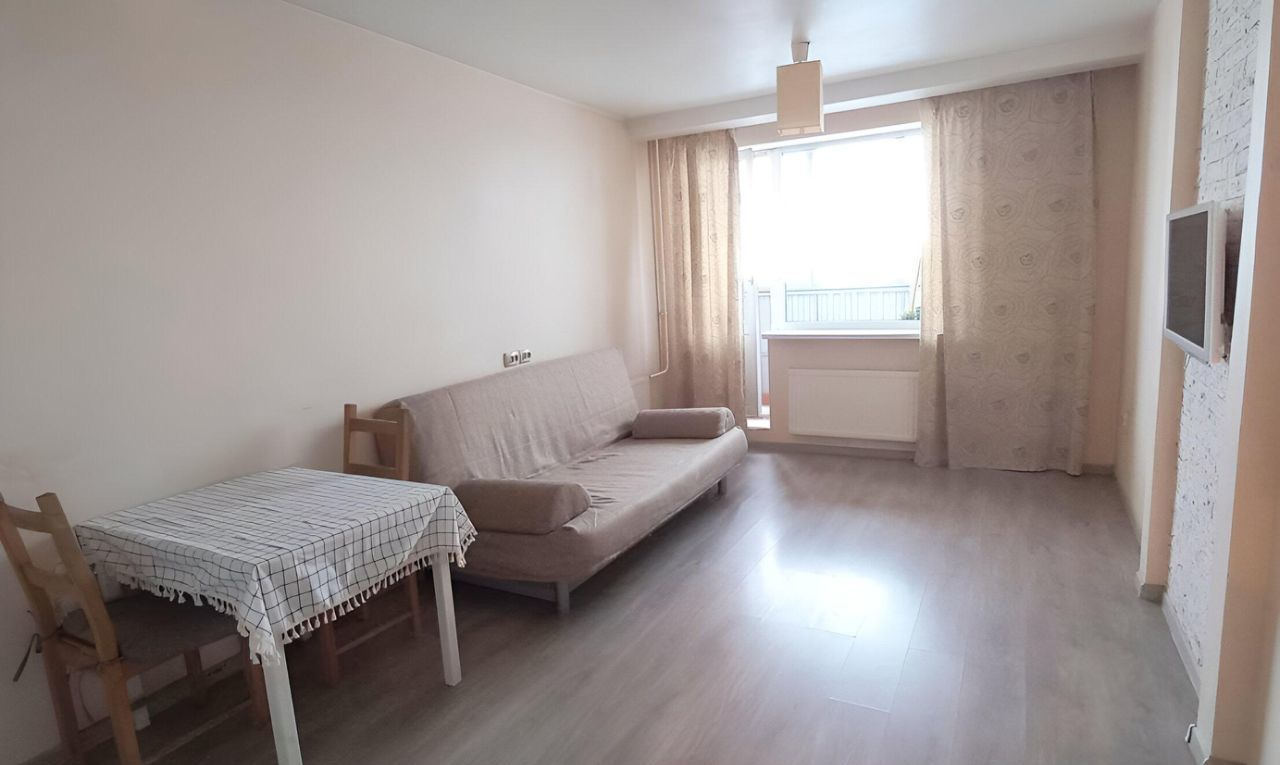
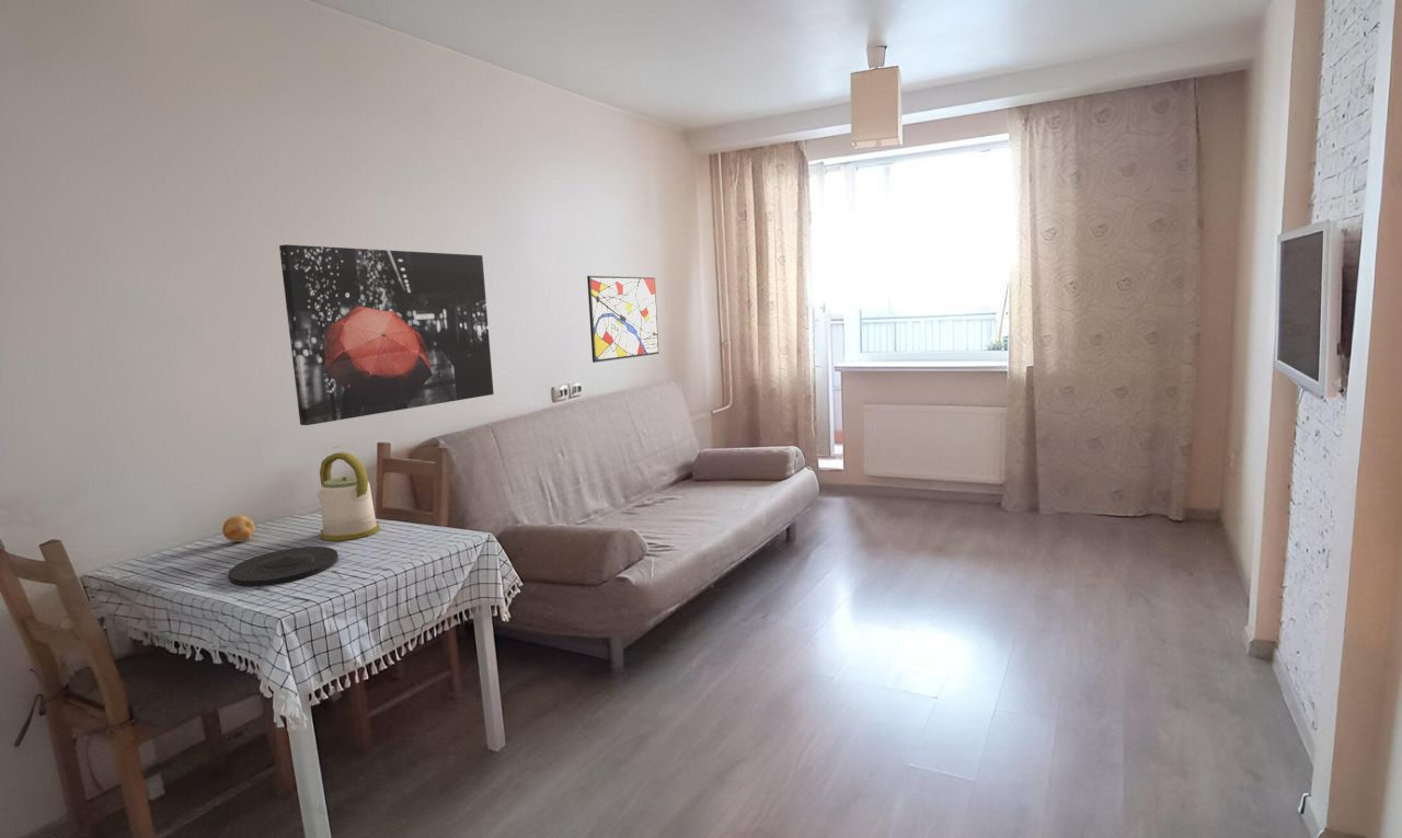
+ plate (284, 561)
+ wall art (401, 330)
+ wall art (625, 317)
+ fruit (238, 528)
+ kettle (342, 492)
